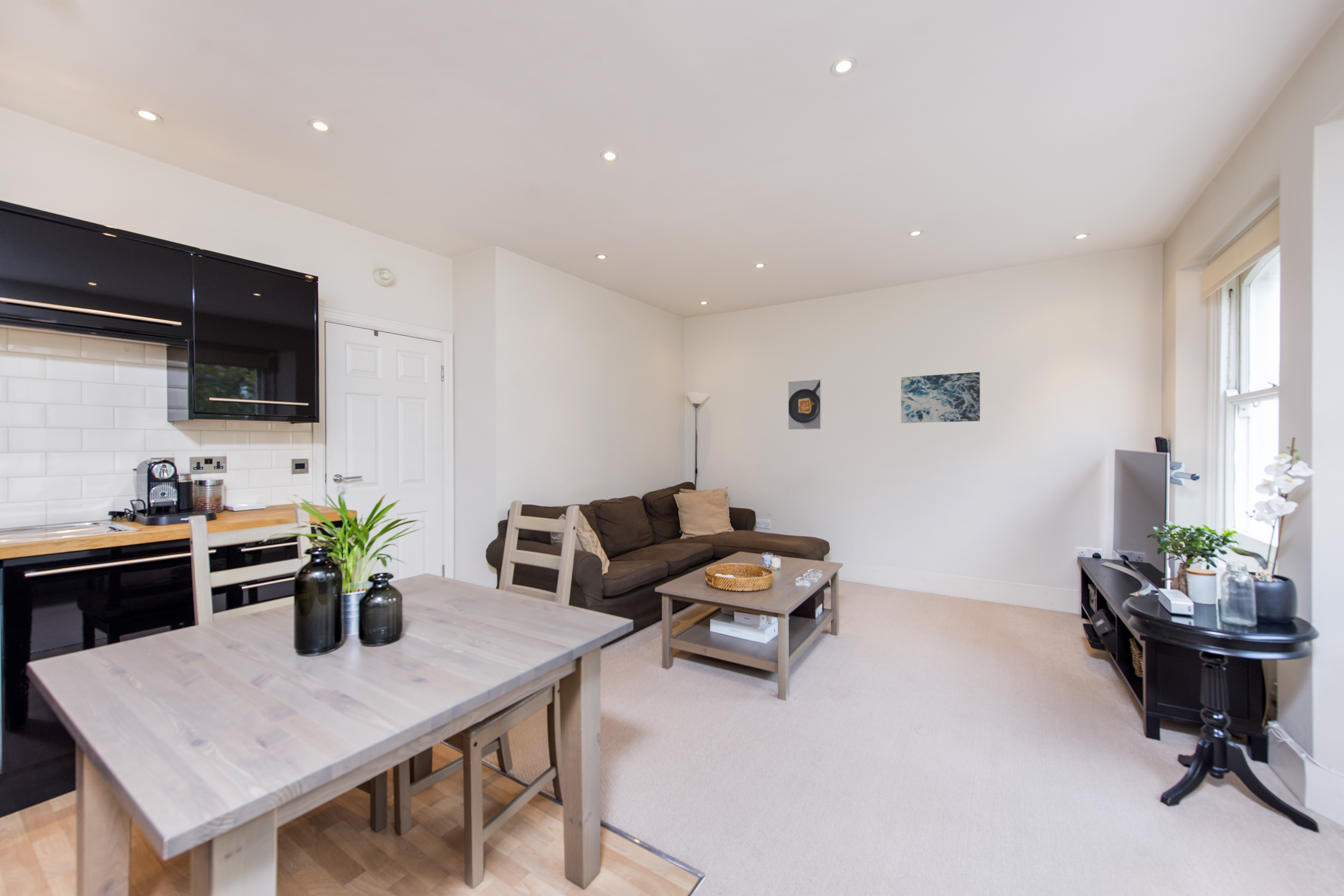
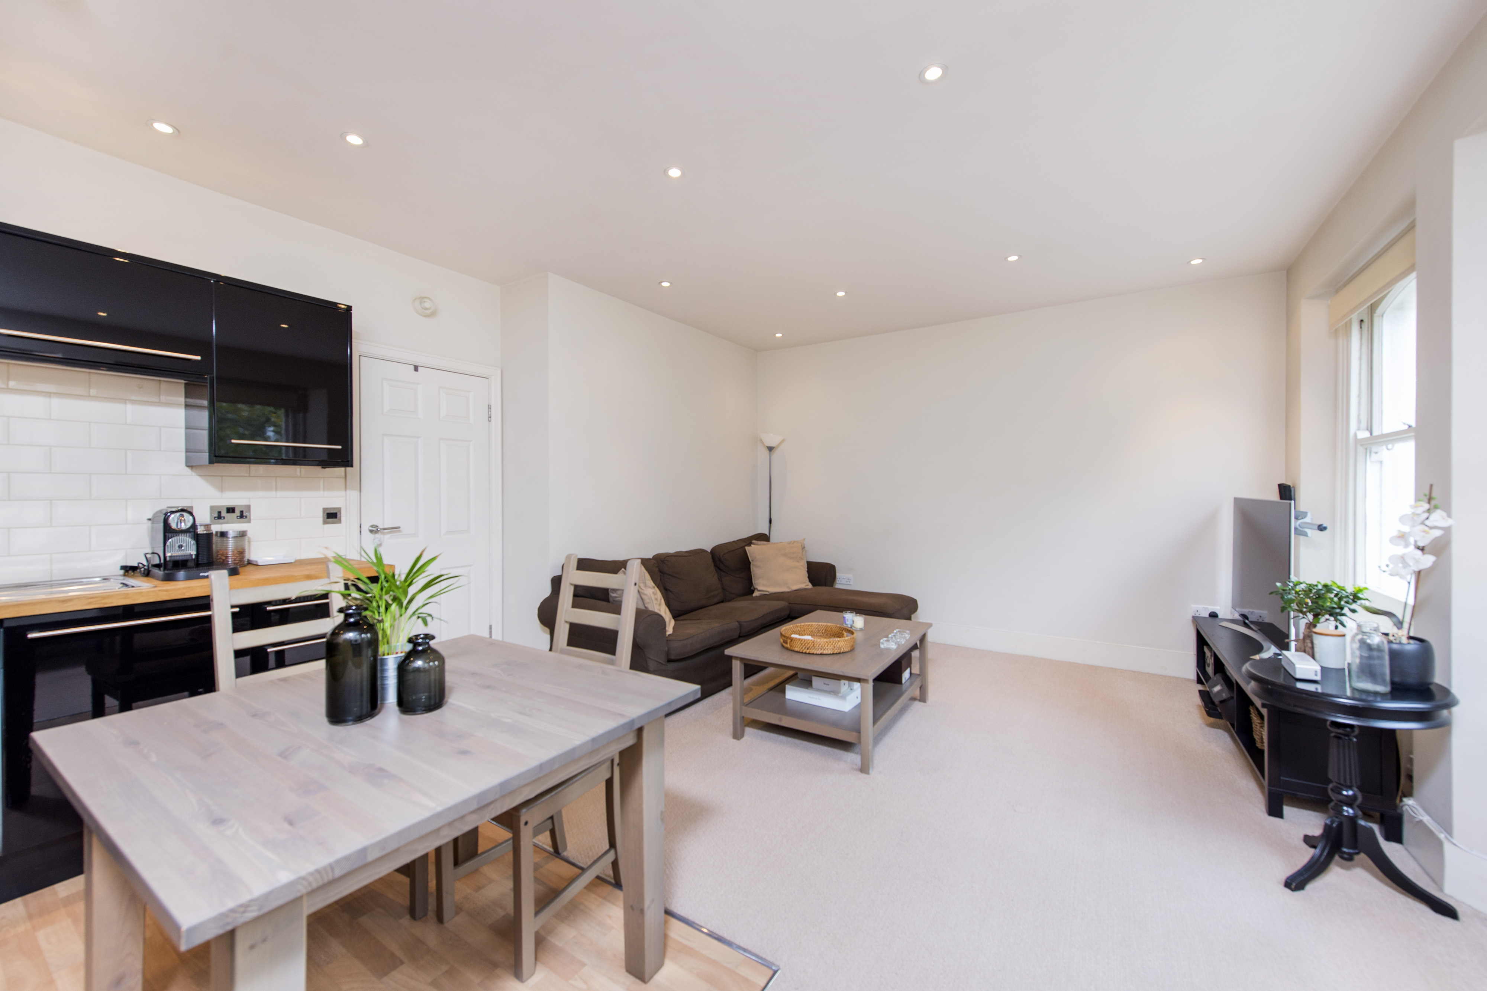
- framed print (804, 405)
- wall art (939, 398)
